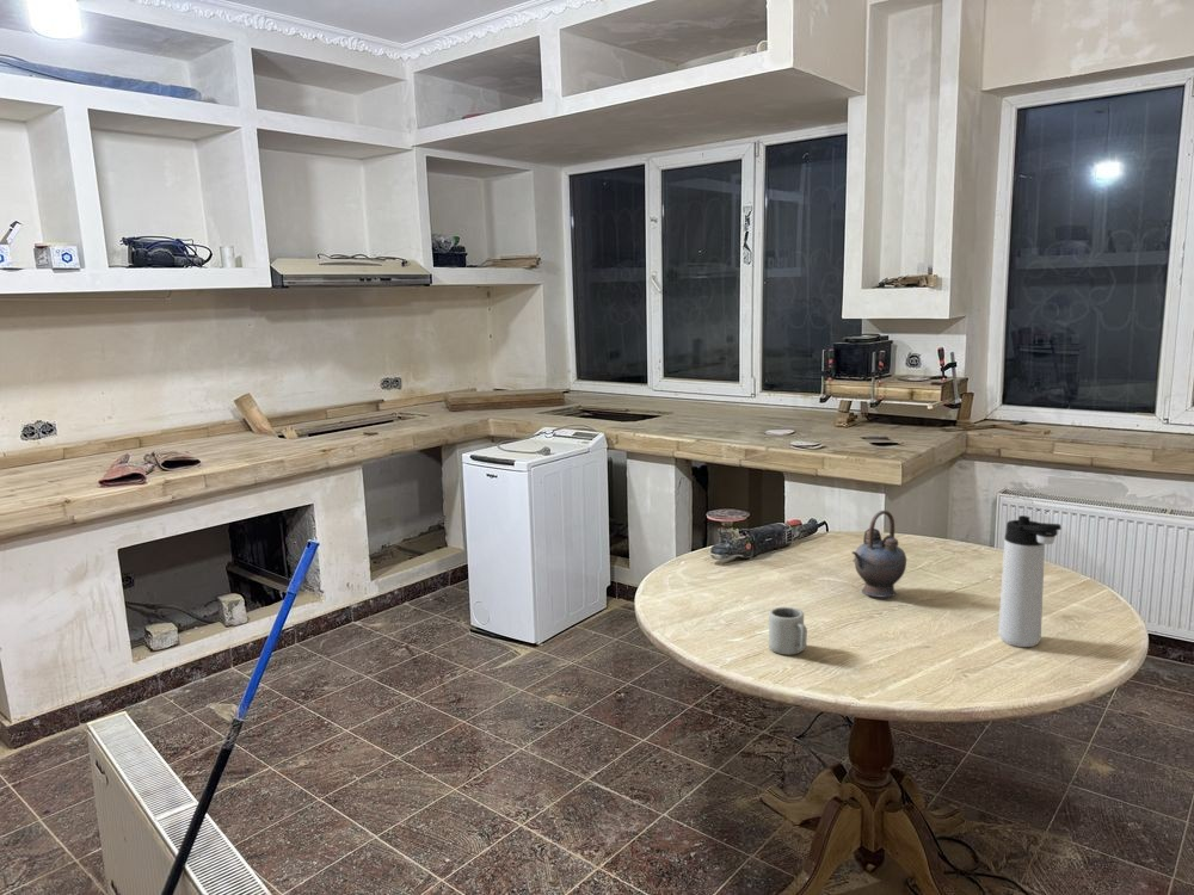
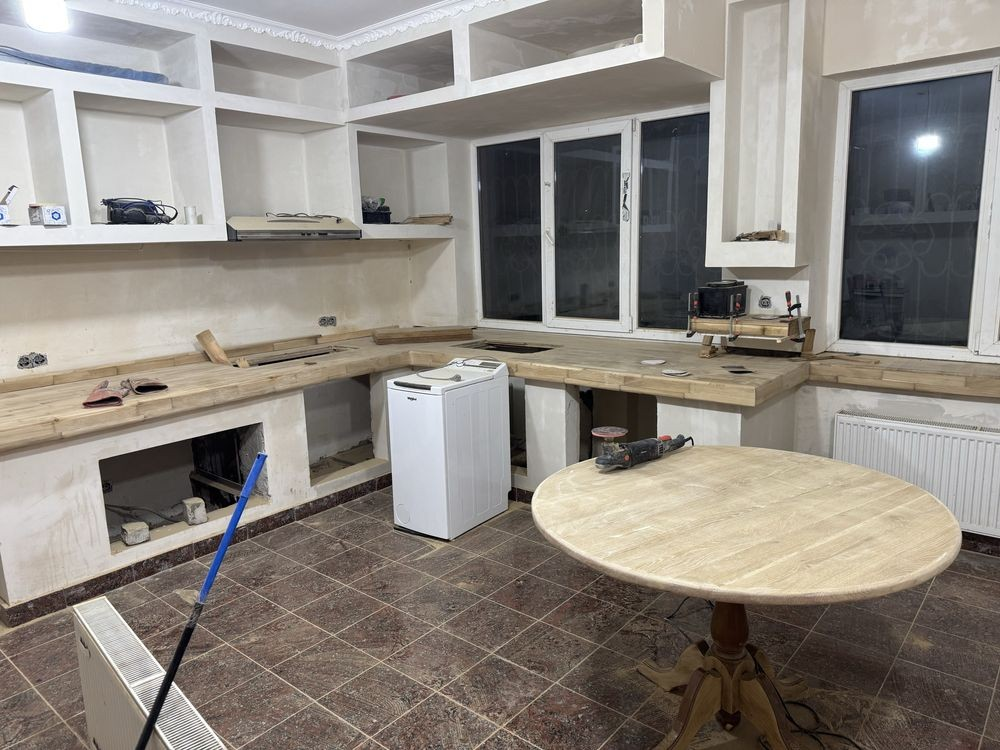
- cup (789, 631)
- teapot (875, 553)
- thermos bottle (1029, 582)
